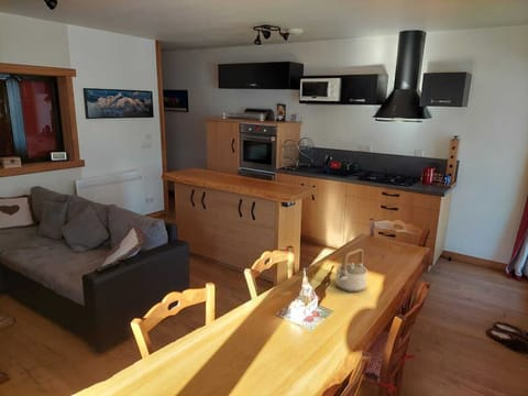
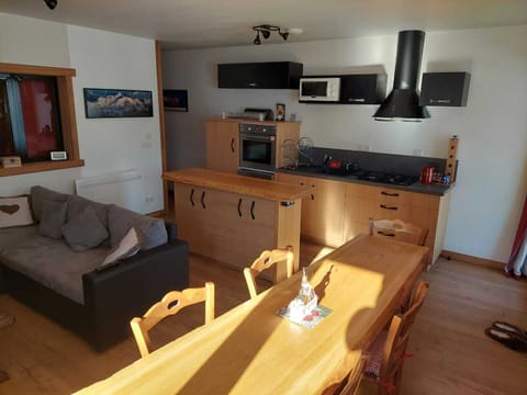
- teapot (350, 270)
